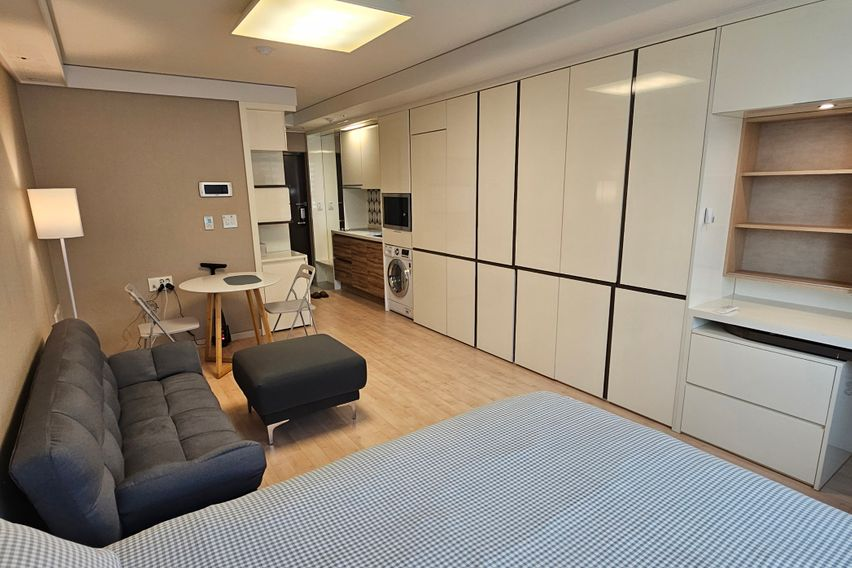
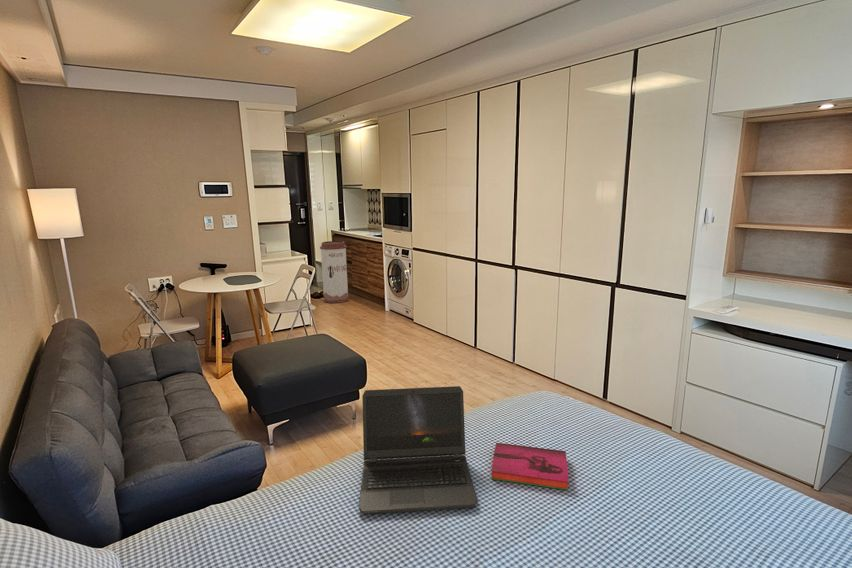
+ laptop computer (415, 445)
+ hardback book (529, 464)
+ trash can (334, 271)
